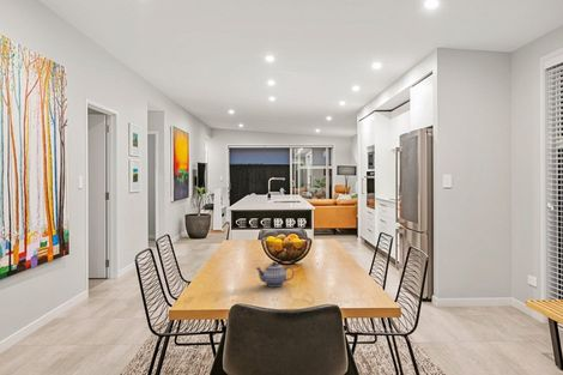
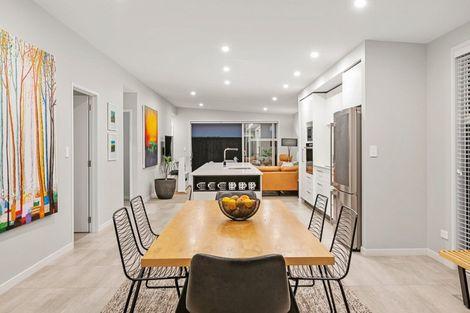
- teapot (274, 273)
